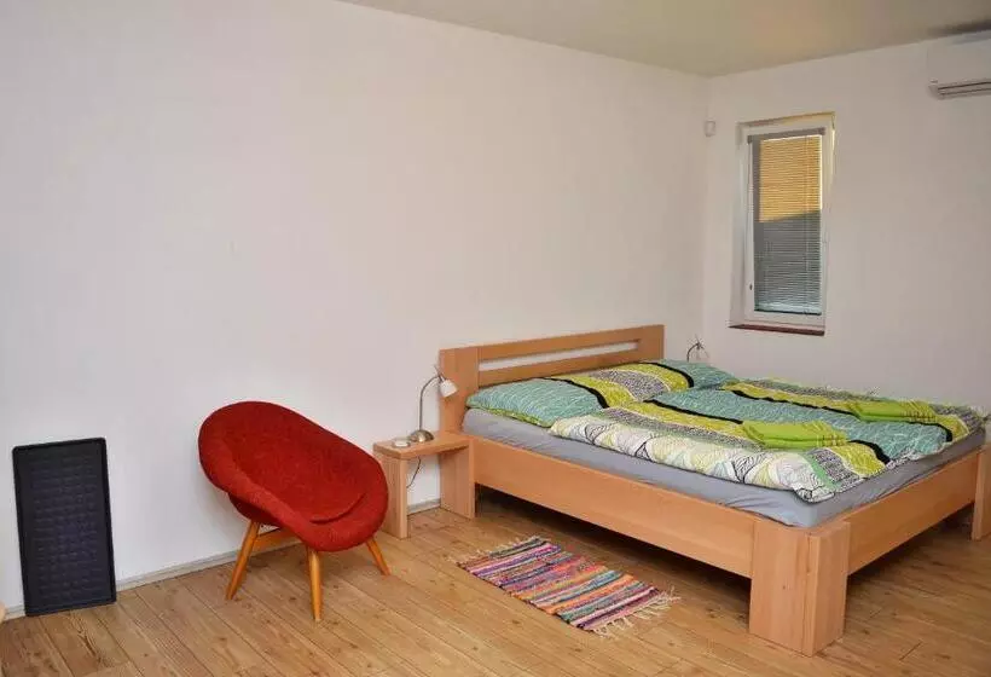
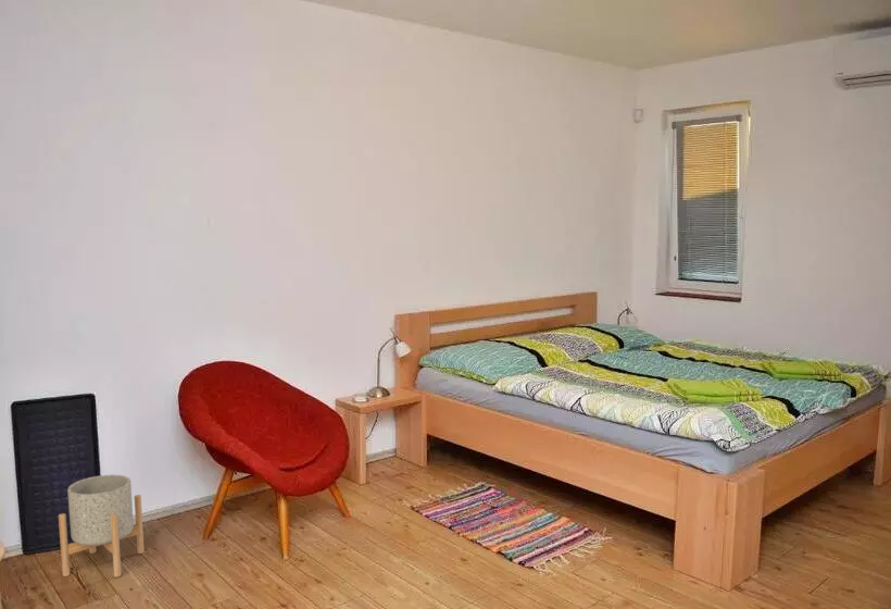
+ planter (102, 524)
